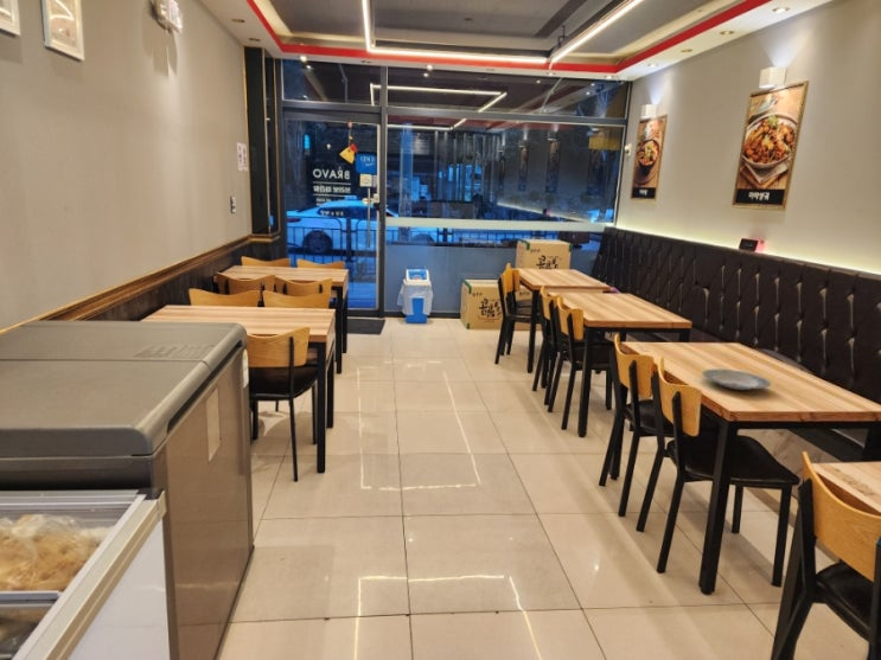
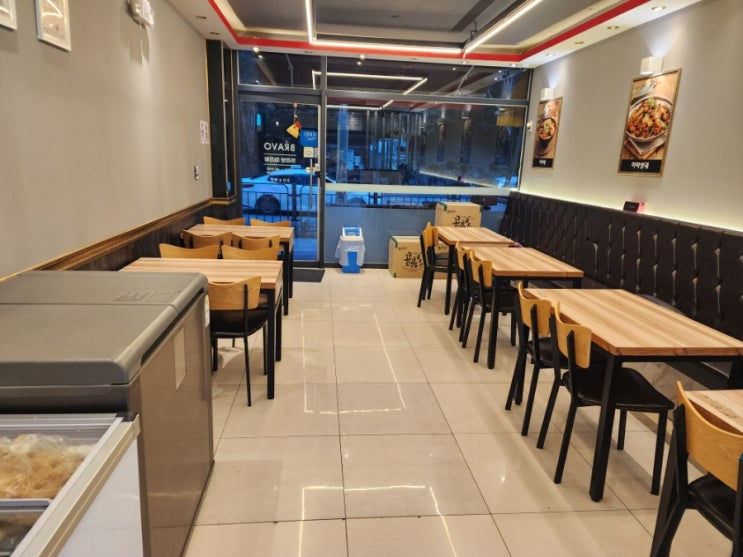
- plate (735, 382)
